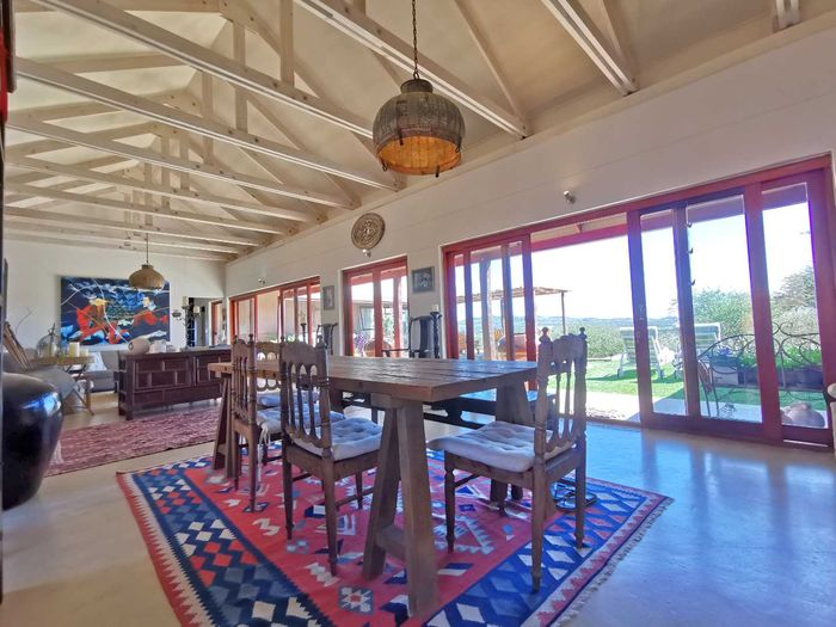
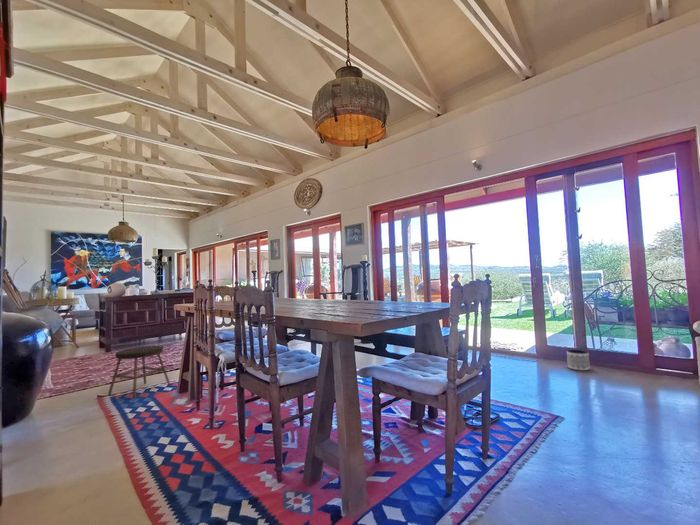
+ planter (578, 359)
+ stool (140, 369)
